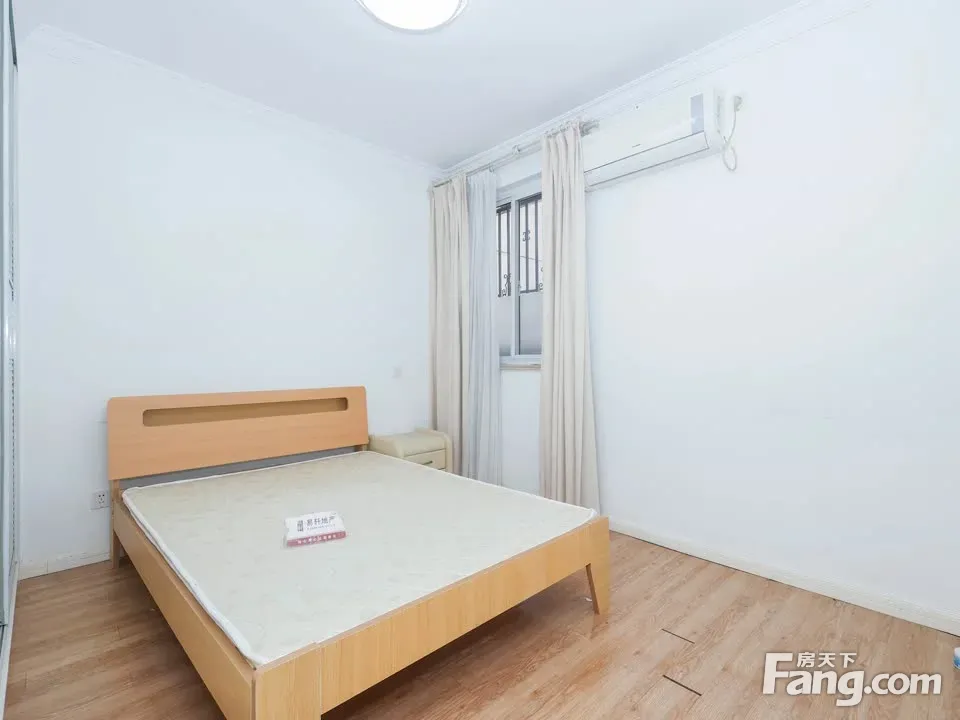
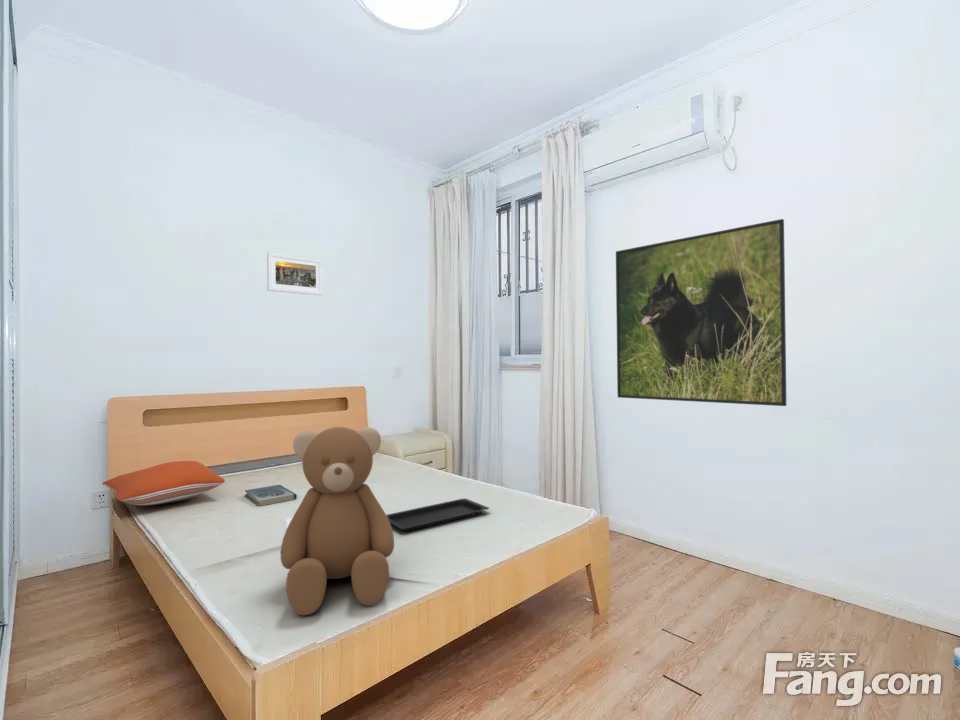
+ serving tray (436, 514)
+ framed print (295, 274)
+ pillow (164, 482)
+ book (270, 494)
+ teddy bear (338, 507)
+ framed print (690, 319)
